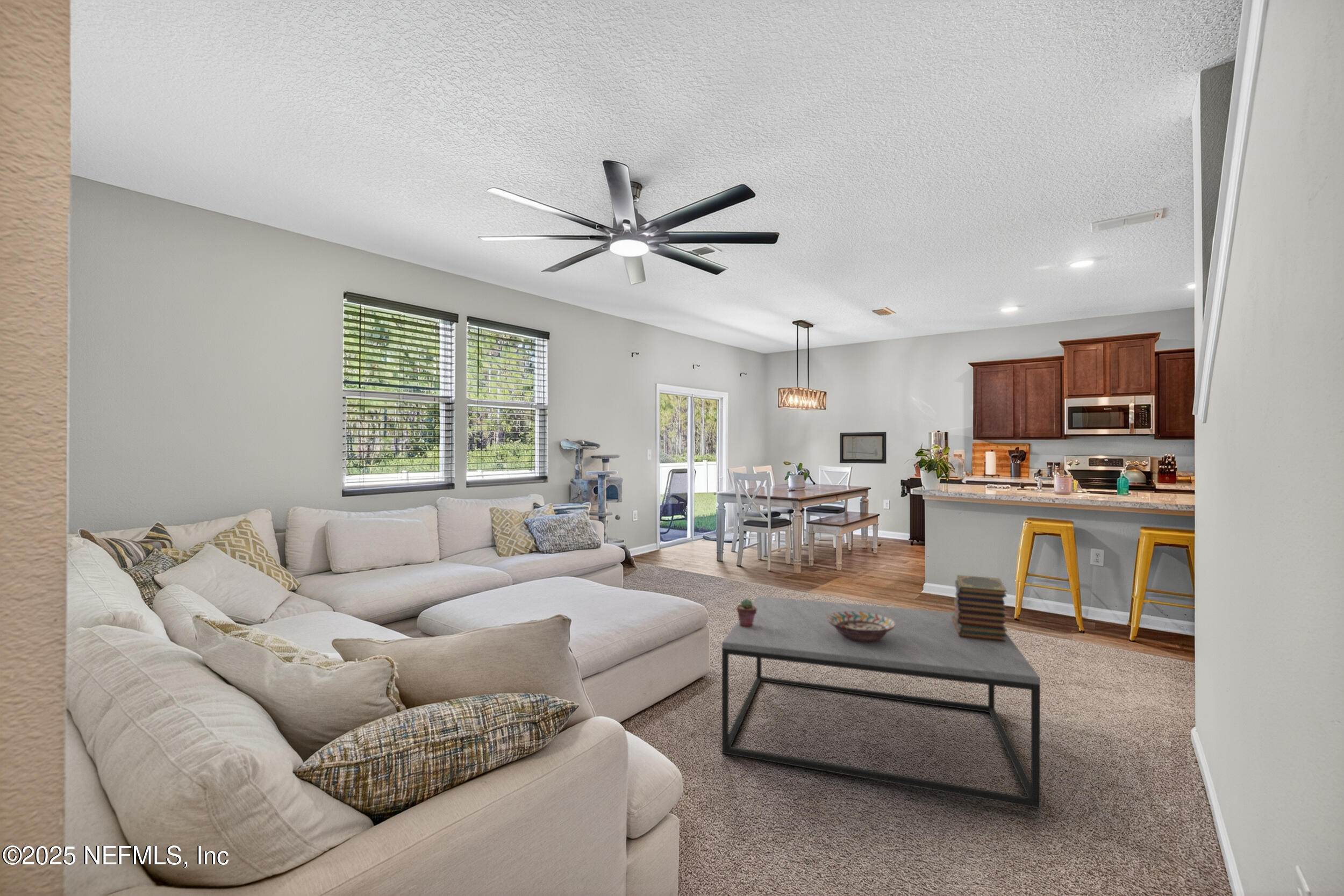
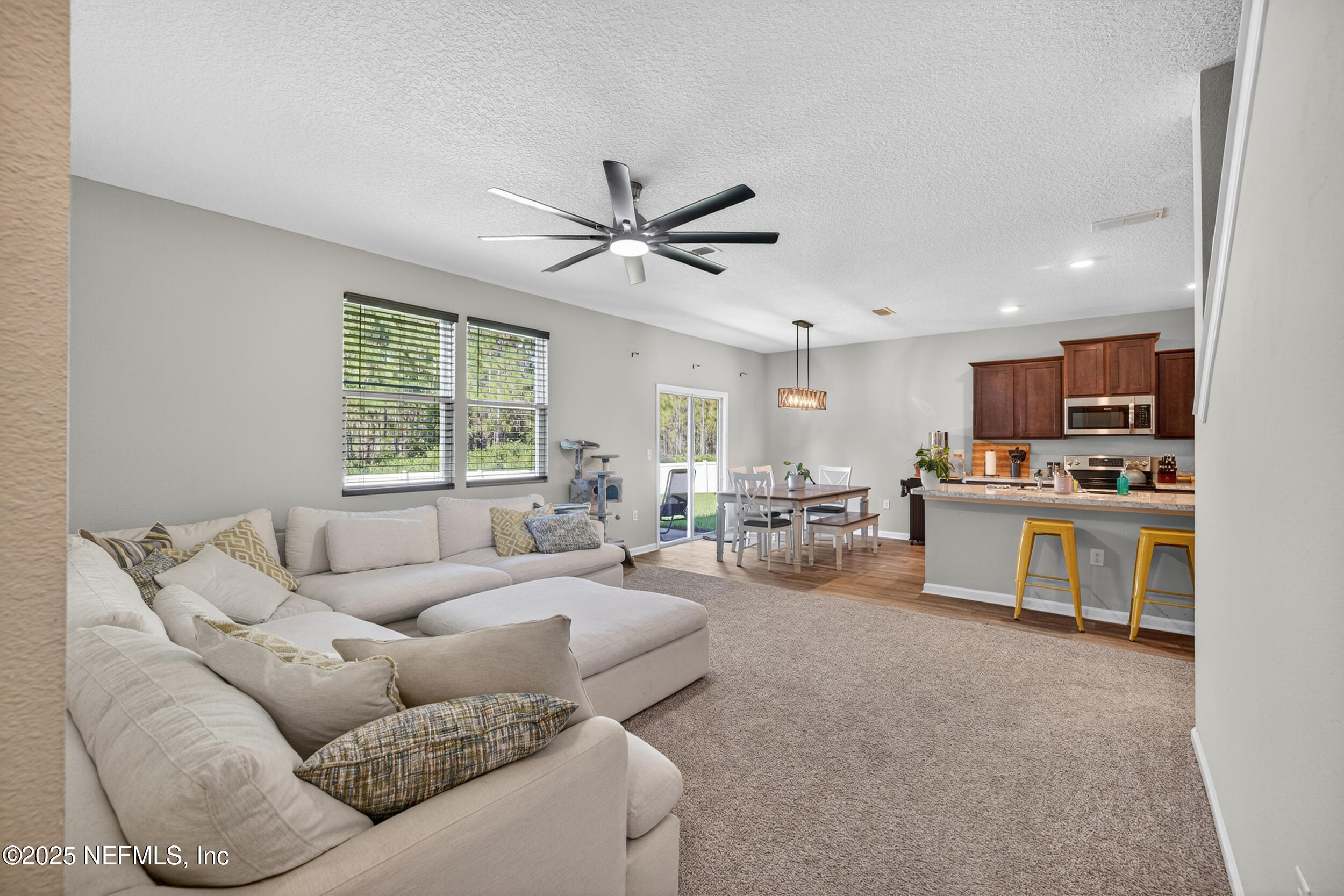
- wall art (862, 448)
- book stack (979, 606)
- potted succulent (746, 612)
- coffee table (870, 671)
- decorative bowl (861, 628)
